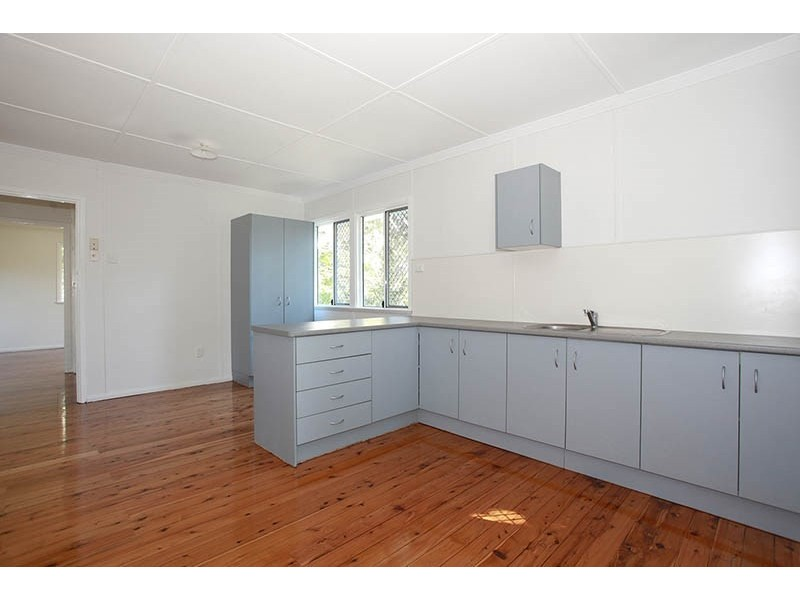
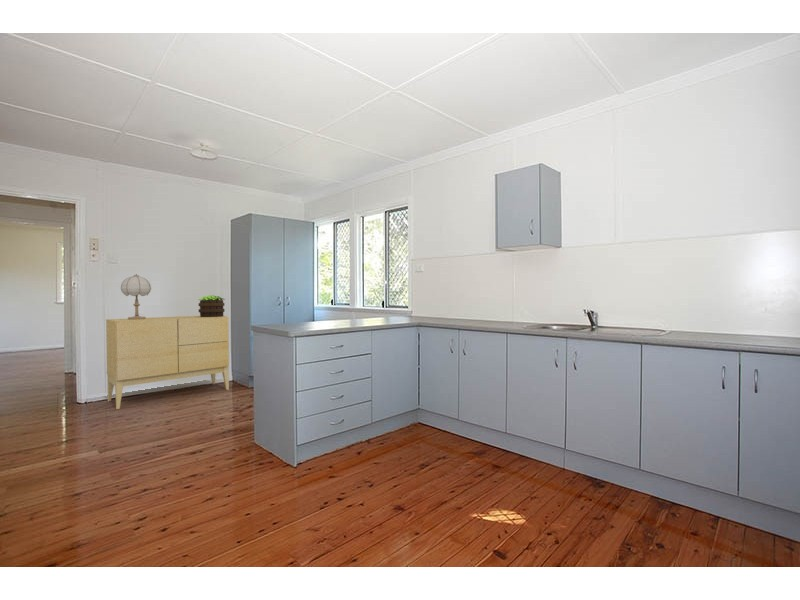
+ table lamp (136, 296)
+ potted plant (211, 305)
+ sideboard (171, 356)
